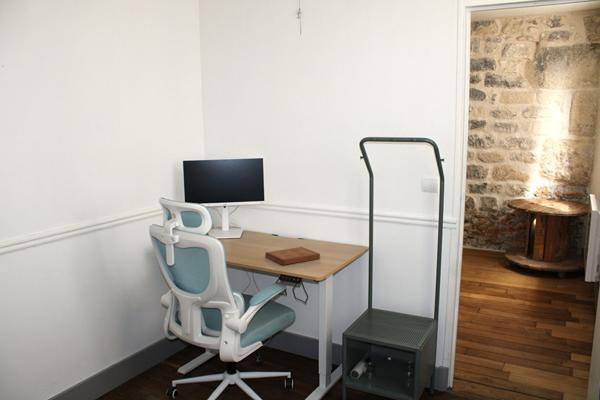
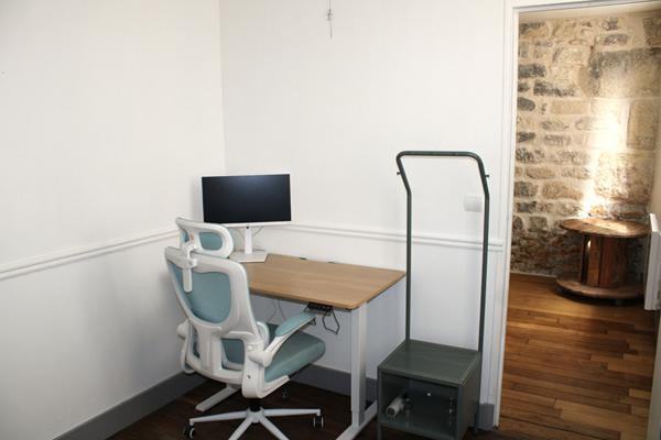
- book (292, 255)
